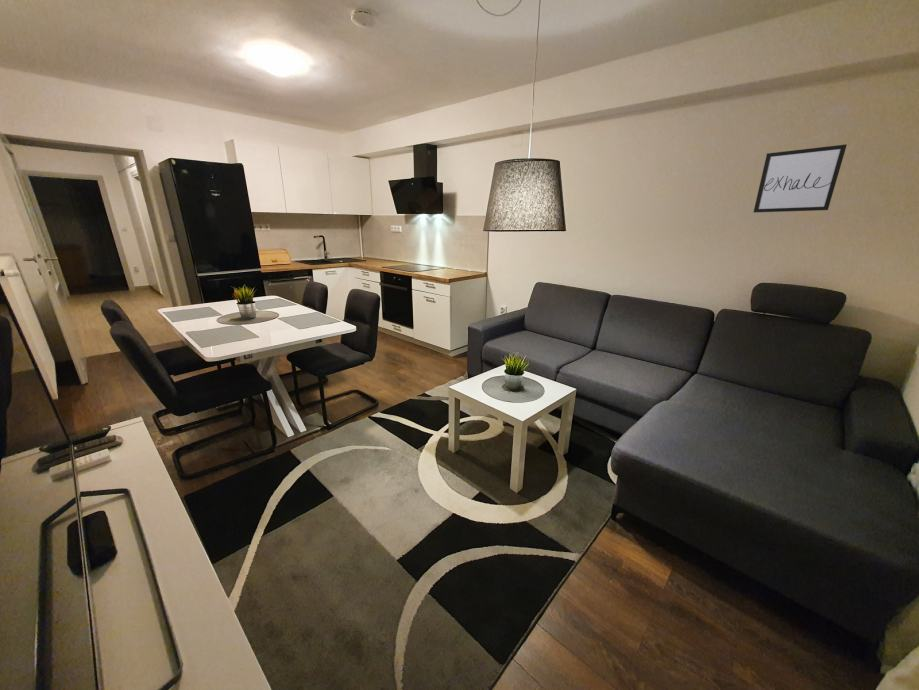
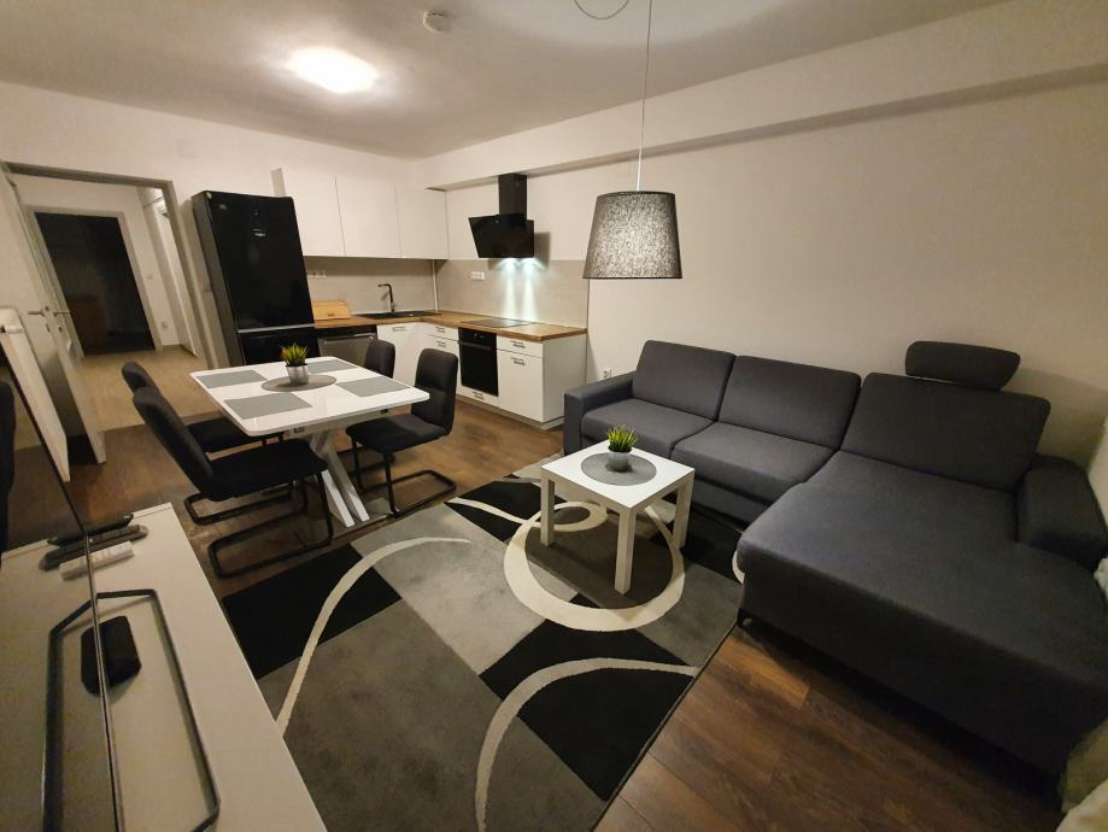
- wall art (796, 181)
